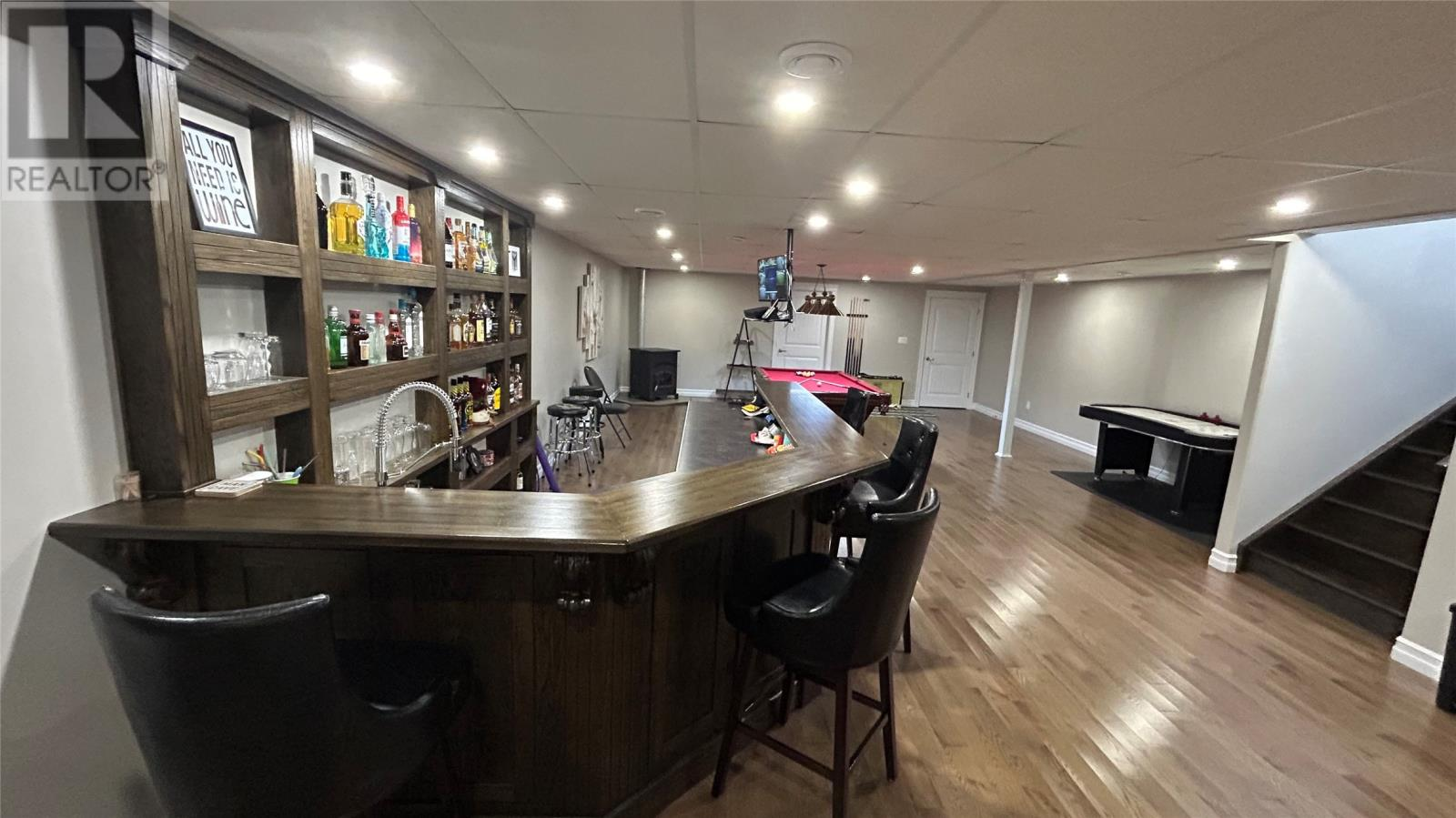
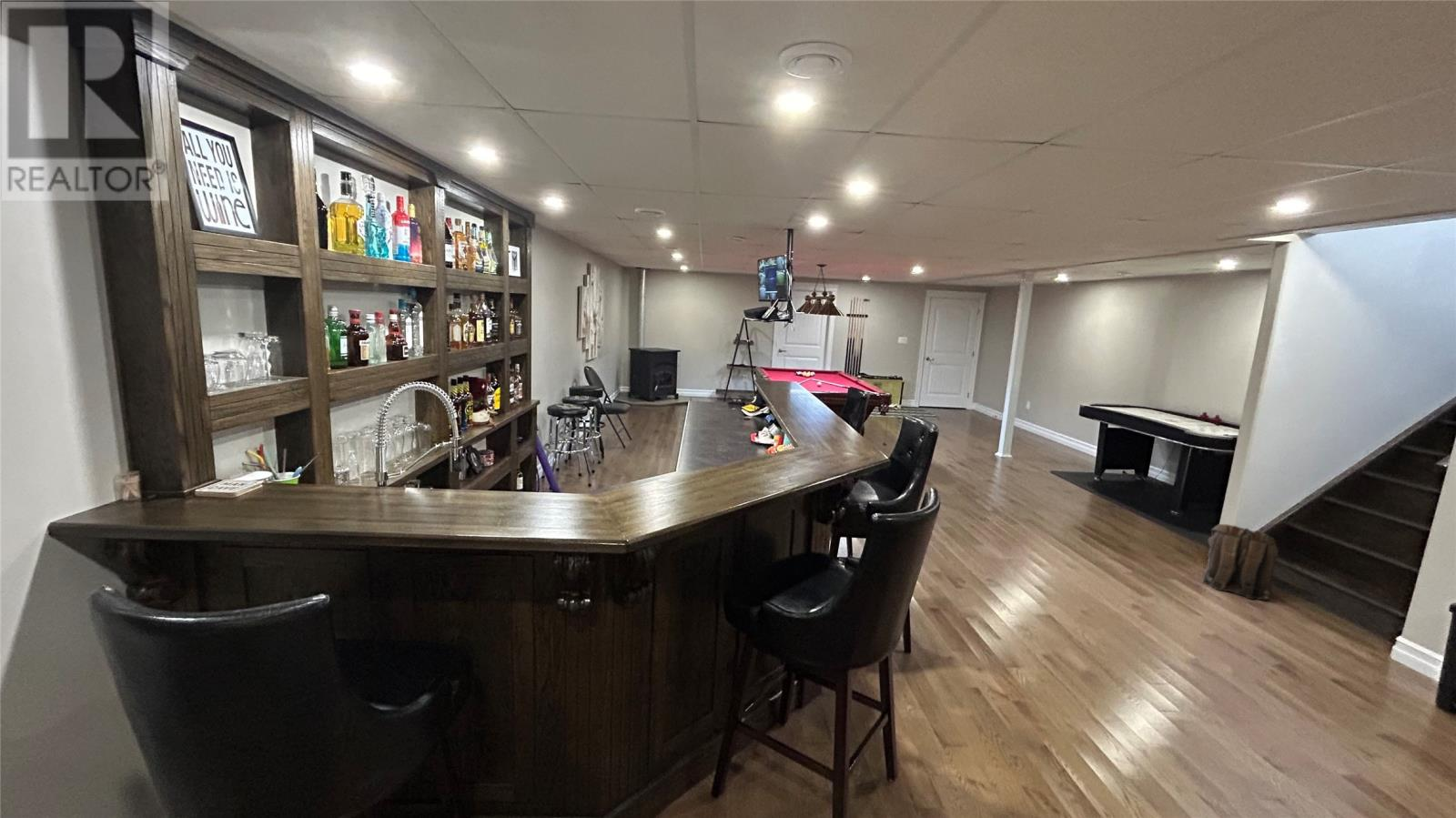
+ backpack (1241, 559)
